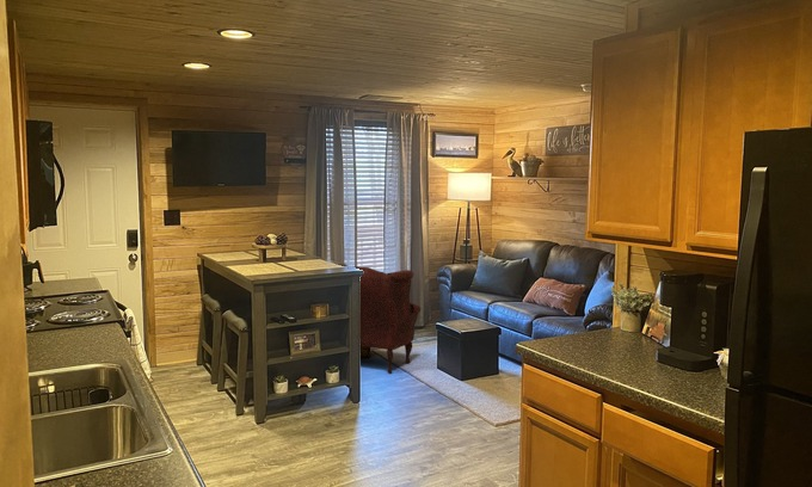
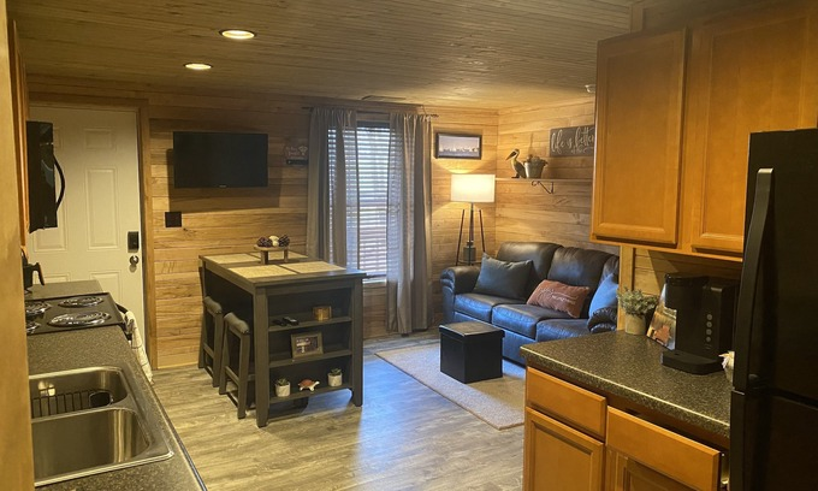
- tartan (373, 314)
